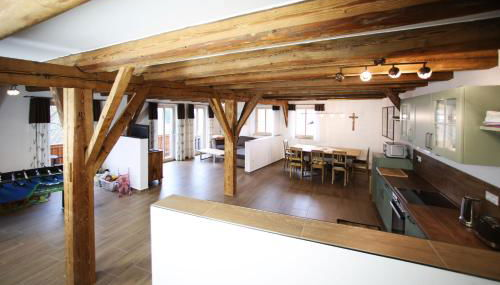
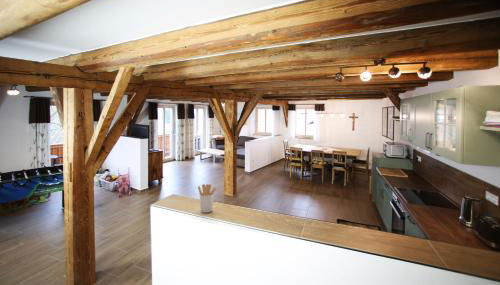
+ utensil holder (206, 197)
